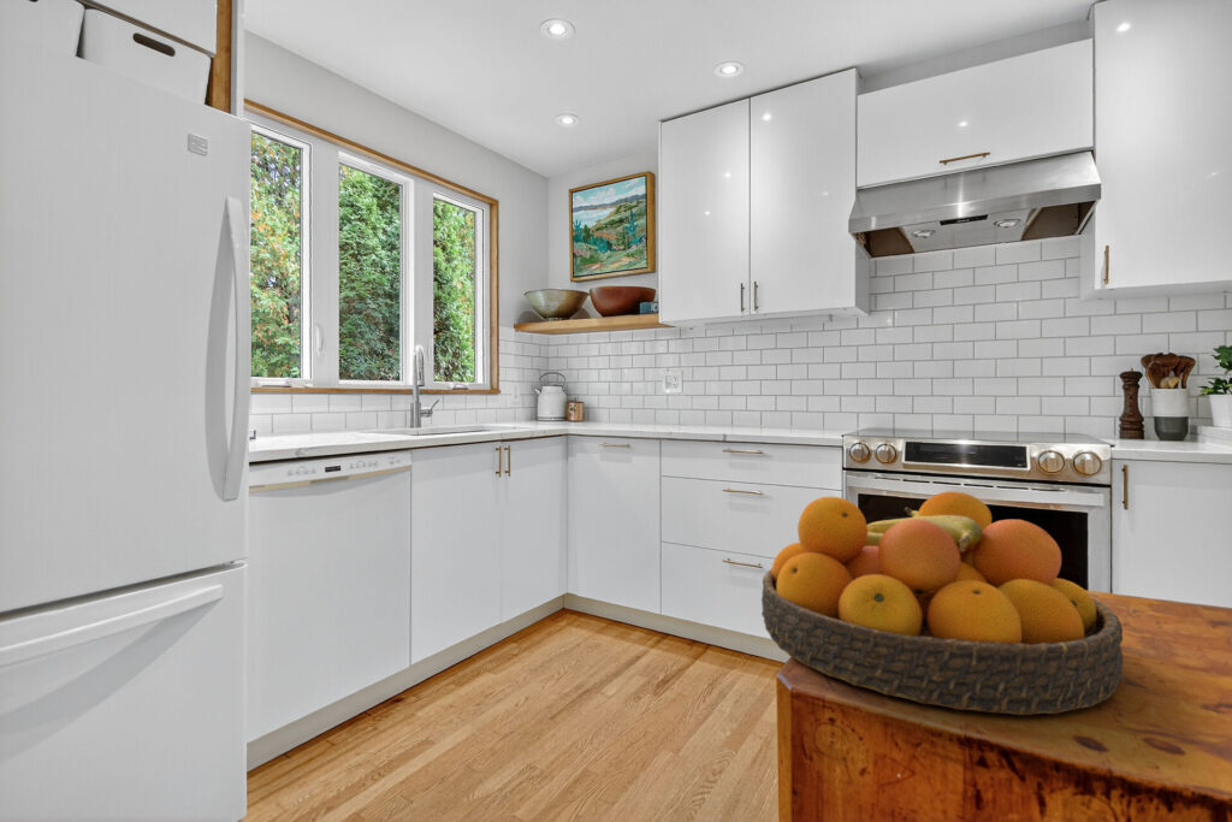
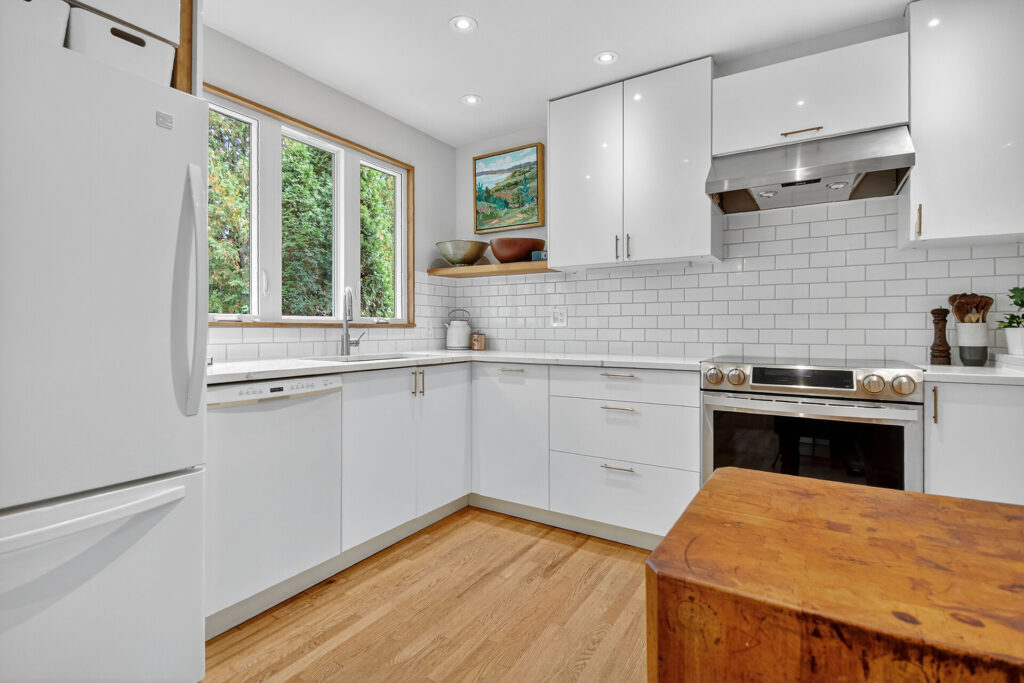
- fruit bowl (919, 567)
